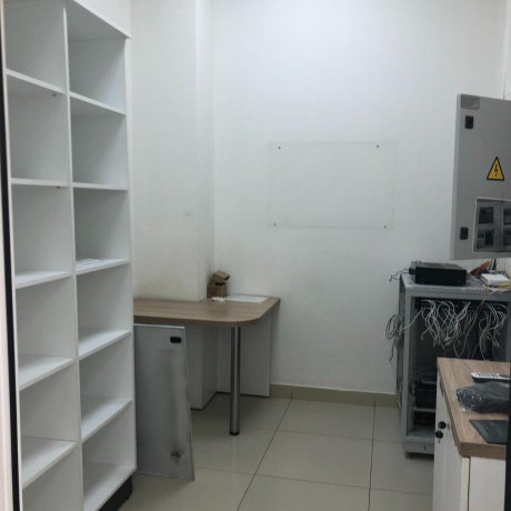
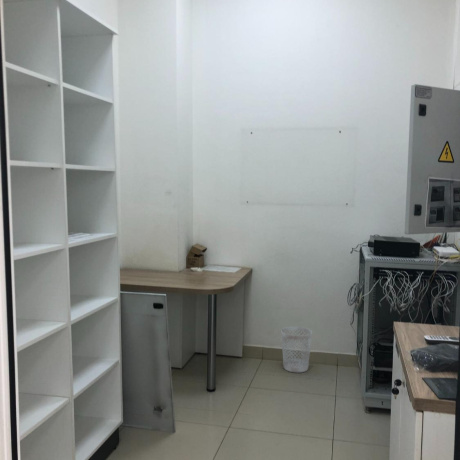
+ wastebasket (295, 349)
